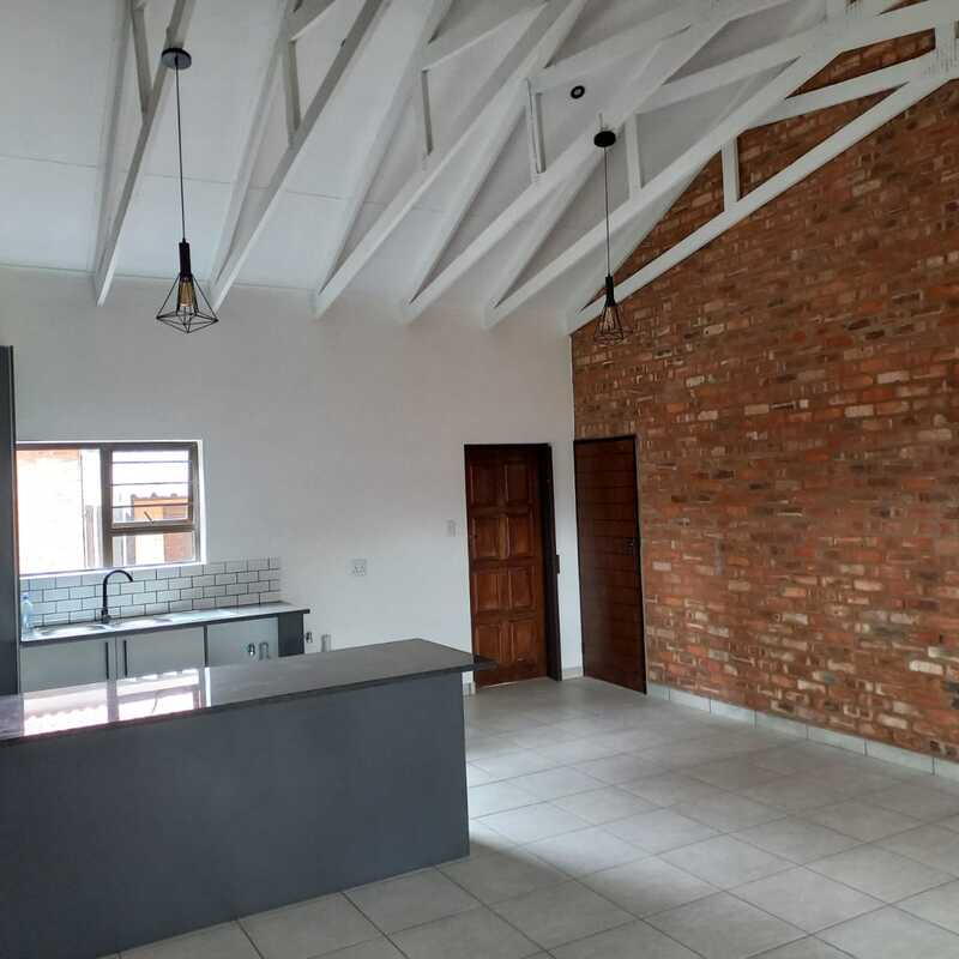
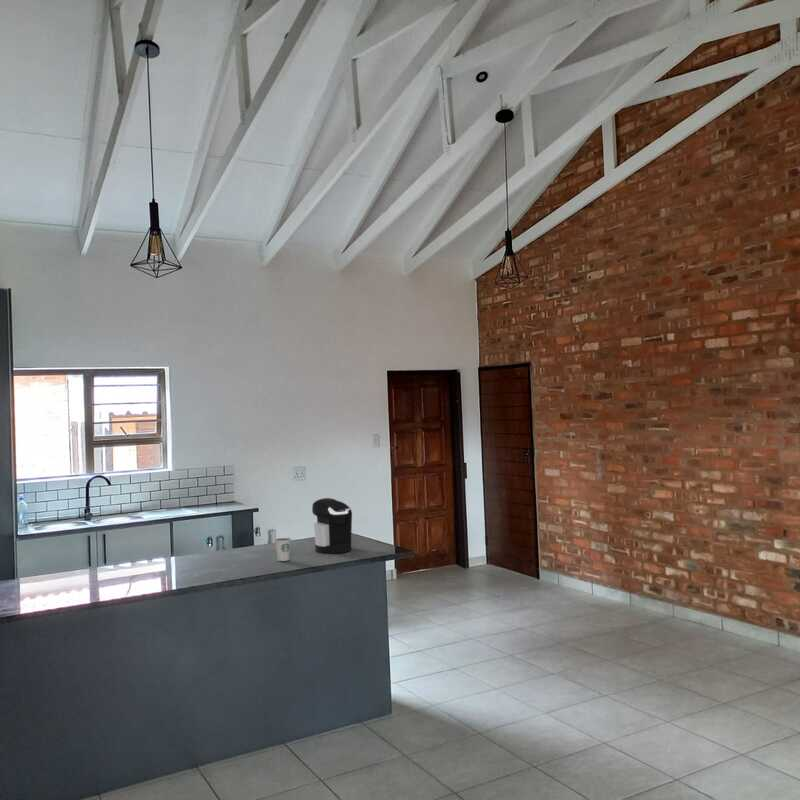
+ coffee maker (333, 524)
+ dixie cup (283, 549)
